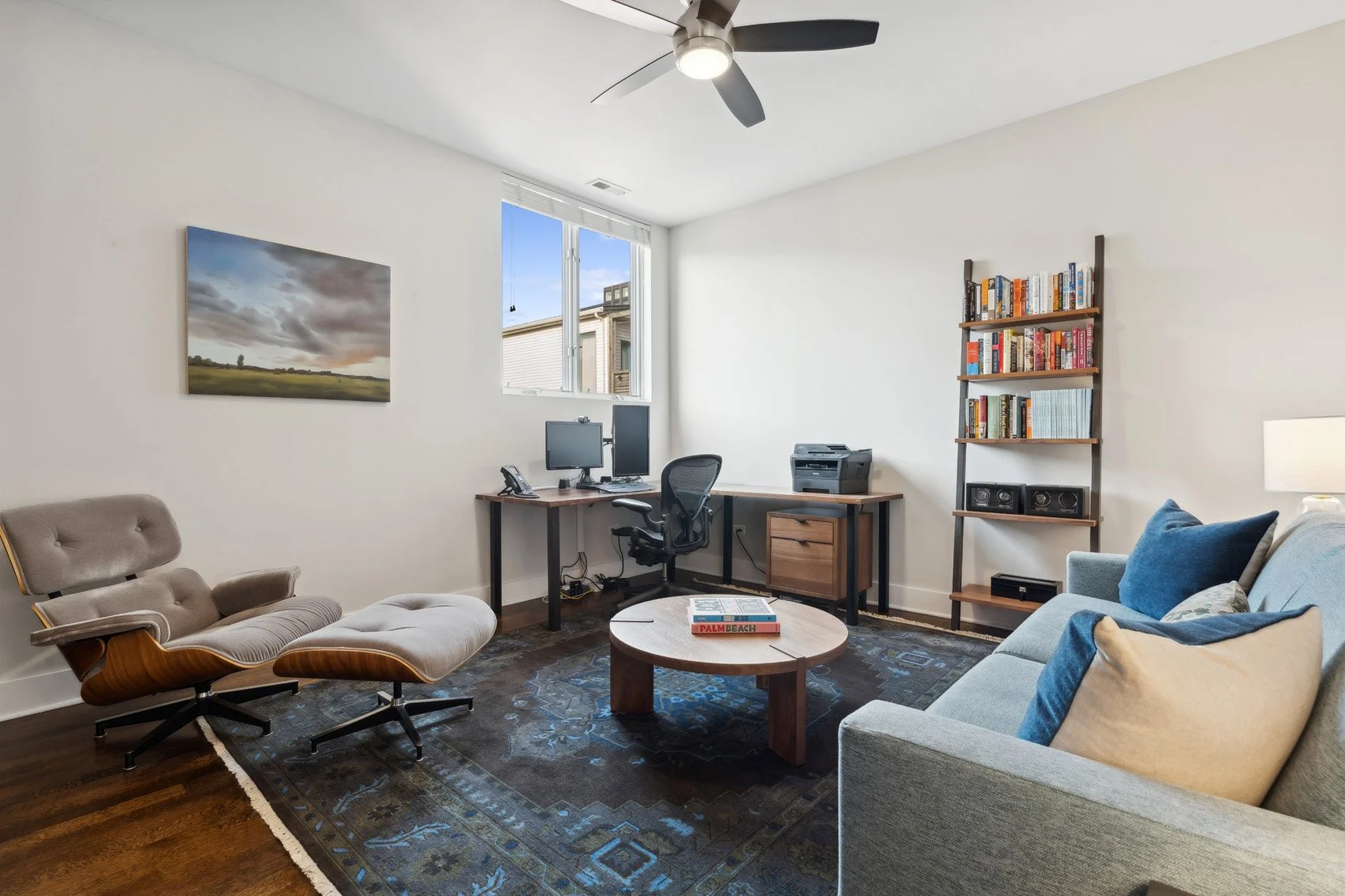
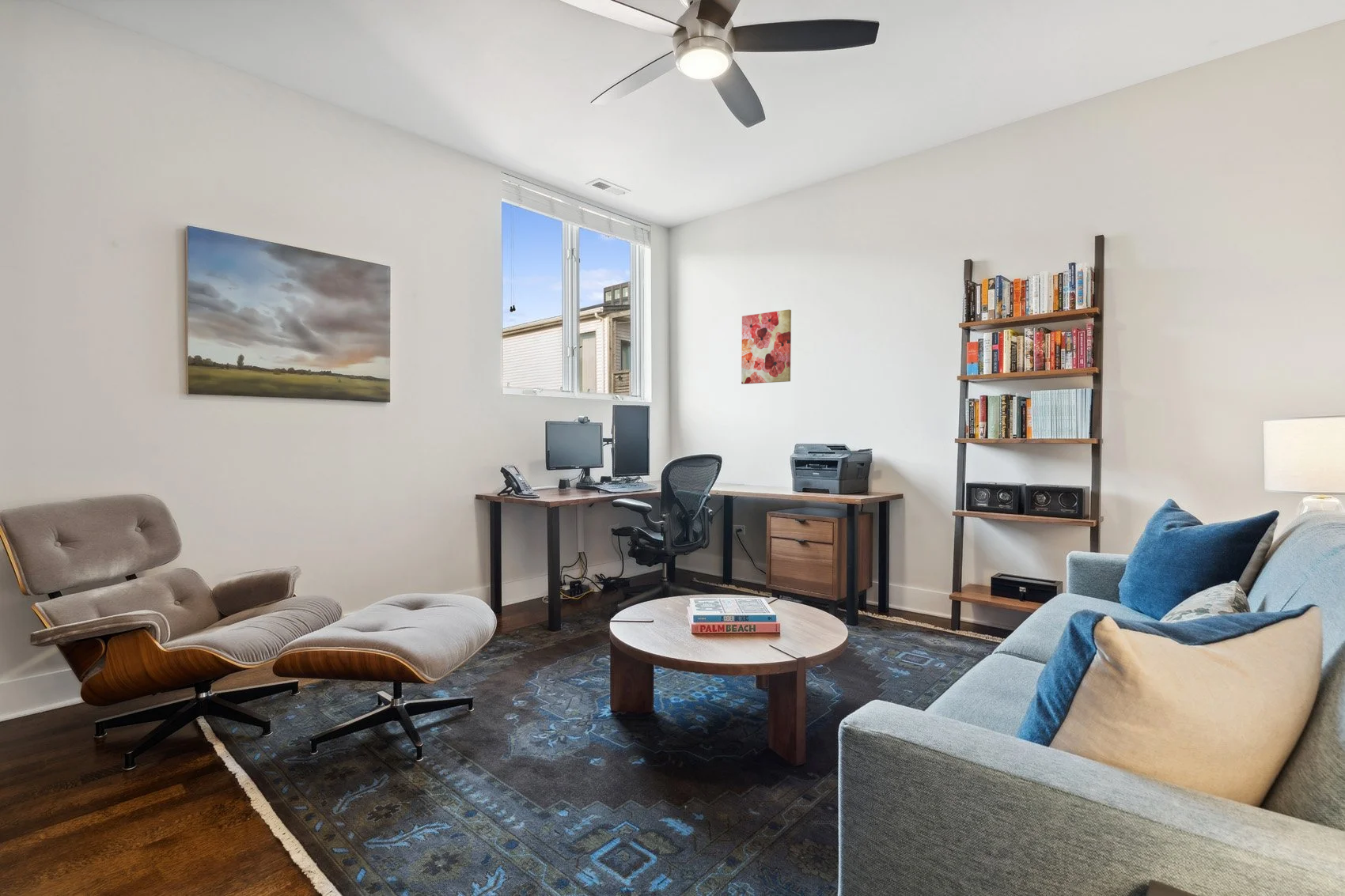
+ wall art (765, 348)
